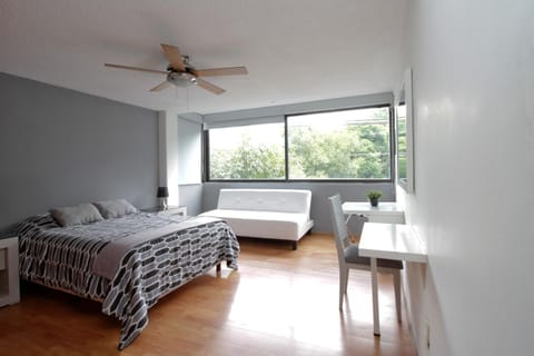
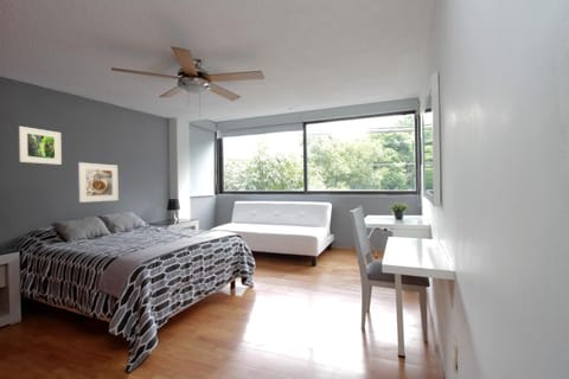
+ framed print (40, 146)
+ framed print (98, 182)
